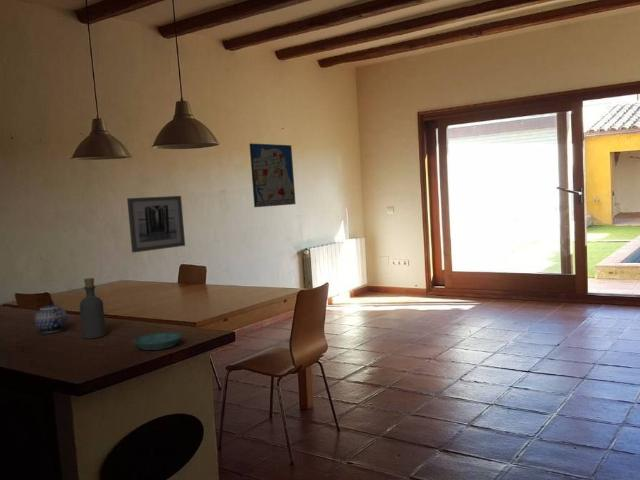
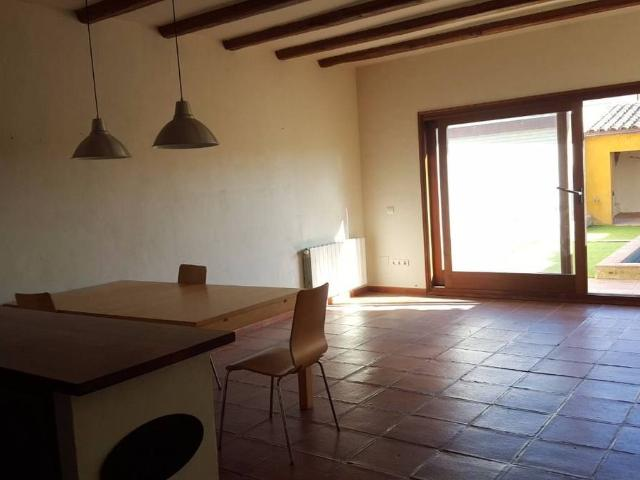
- bottle (91, 307)
- teapot (50, 316)
- saucer (158, 341)
- wall art (273, 175)
- wall art (157, 223)
